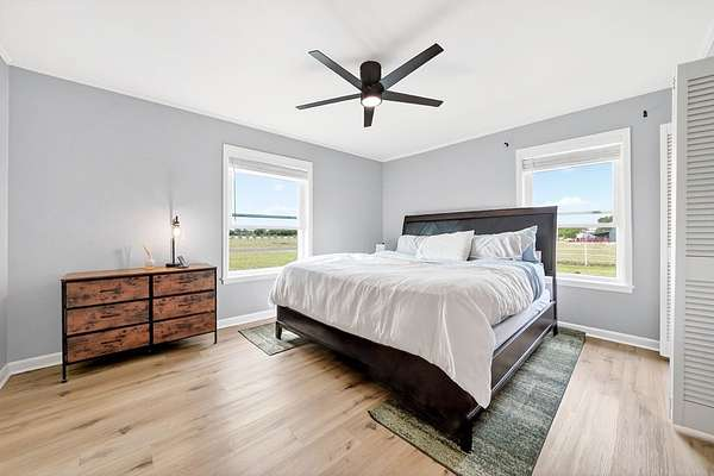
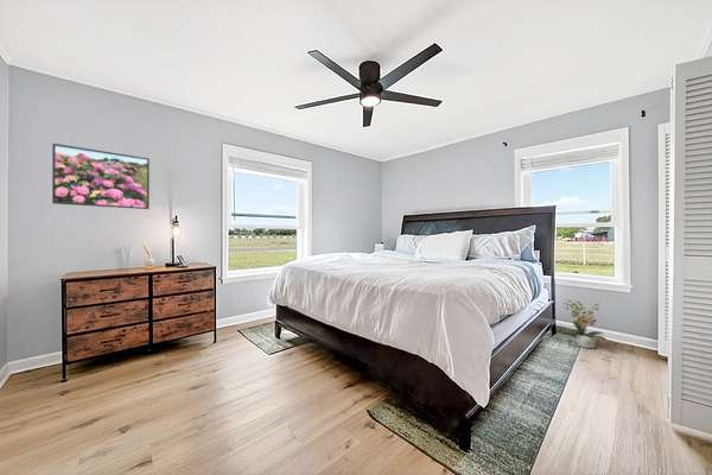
+ potted plant (581, 323)
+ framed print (104, 178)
